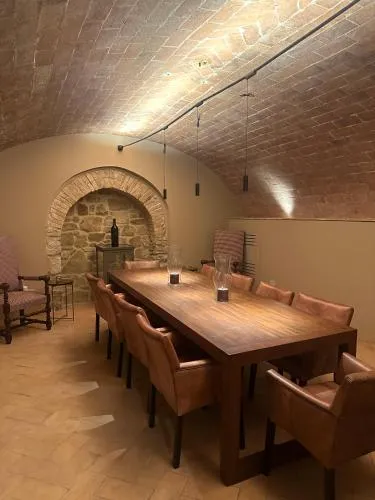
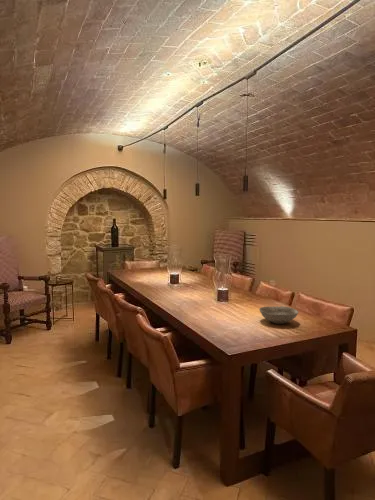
+ bowl (278, 315)
